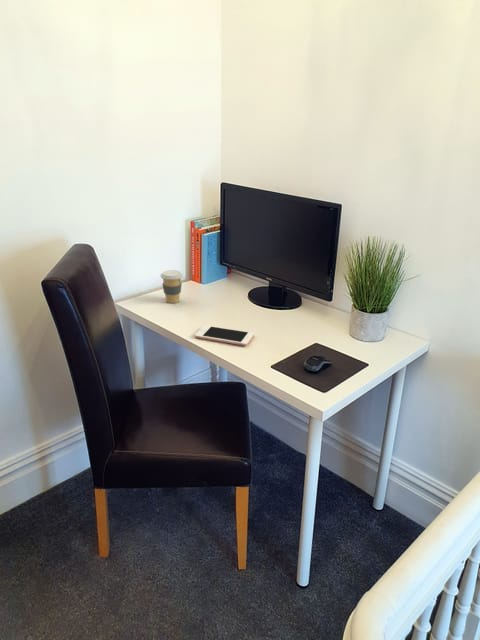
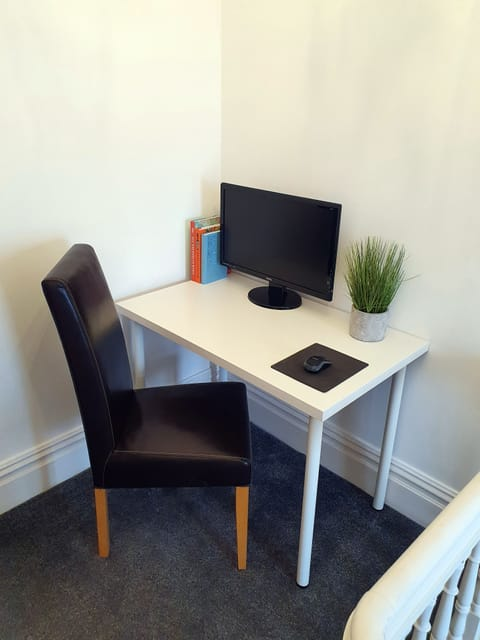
- coffee cup (172, 287)
- cell phone (224, 335)
